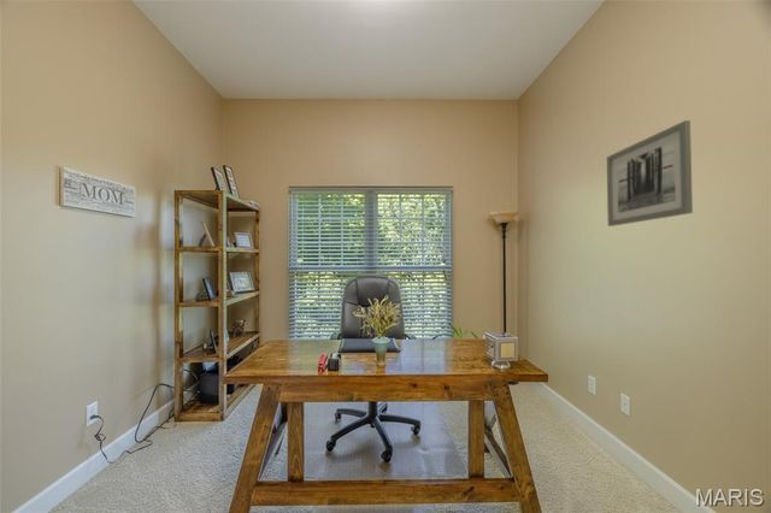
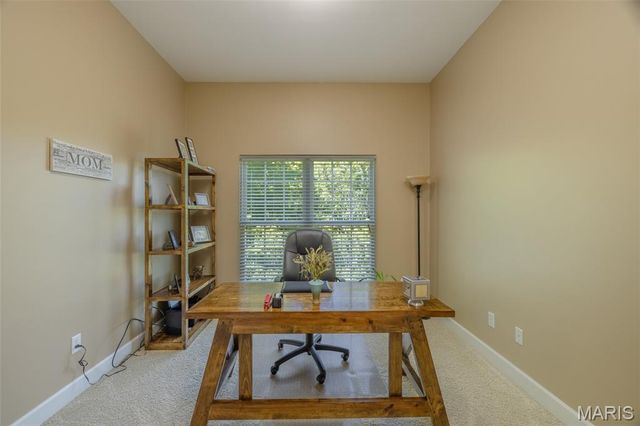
- wall art (642, 181)
